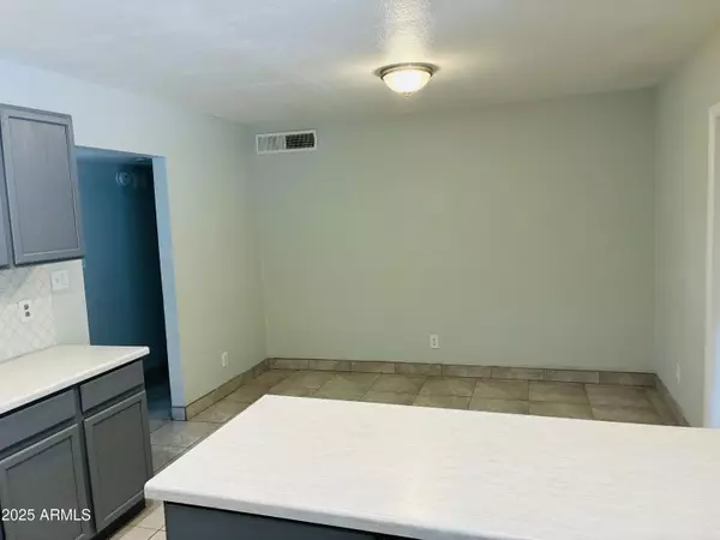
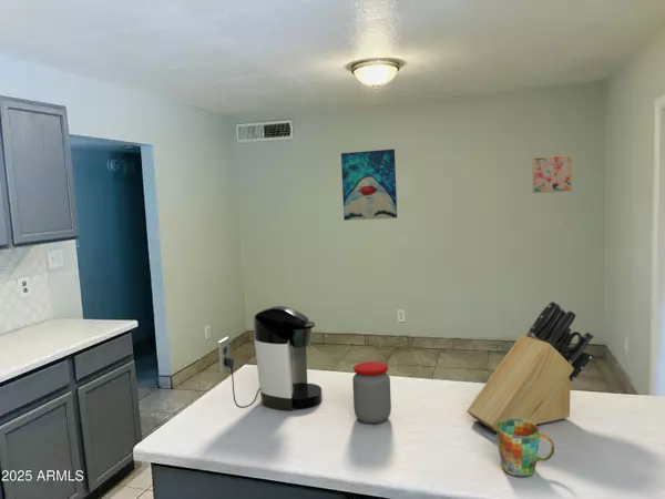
+ coffee maker (278, 358)
+ wall art (551, 174)
+ mug (525, 448)
+ jar (371, 391)
+ knife block (531, 361)
+ wall art (368, 185)
